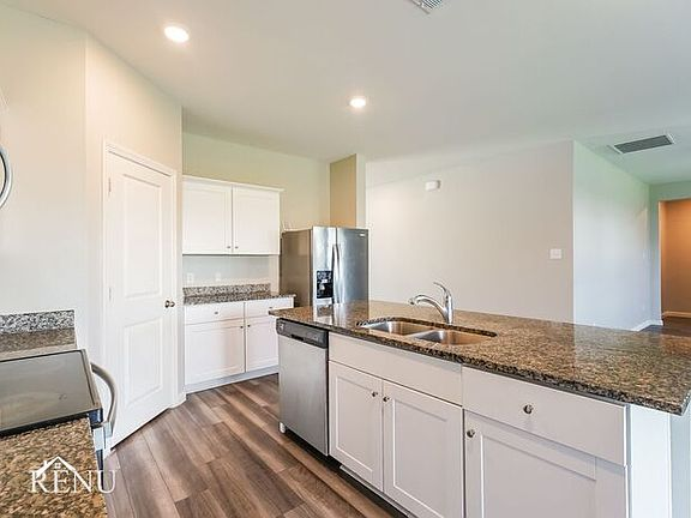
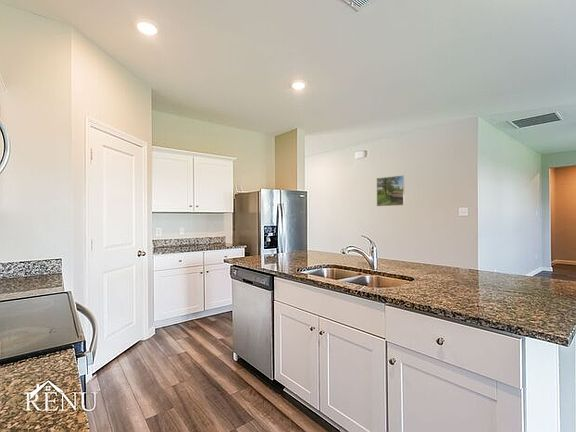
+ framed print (390, 191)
